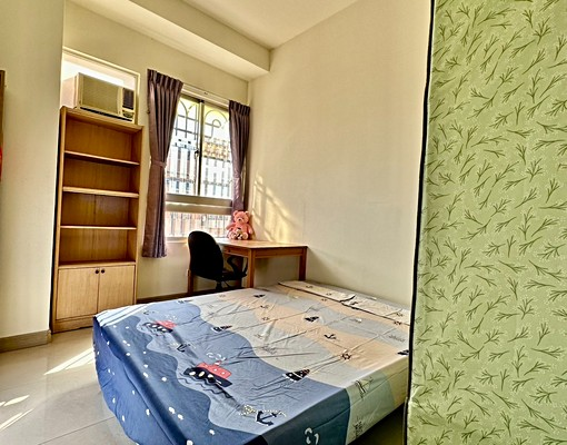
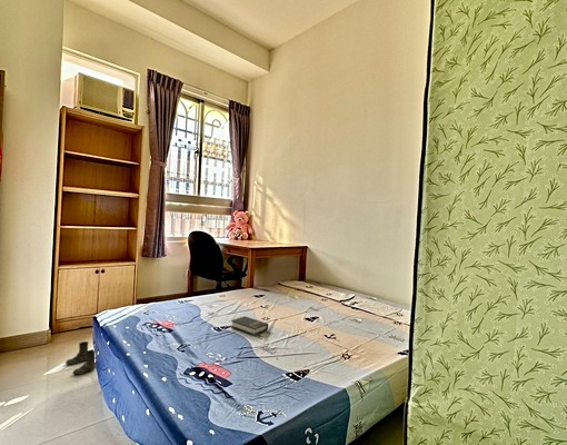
+ hardback book (249, 325)
+ boots (80, 357)
